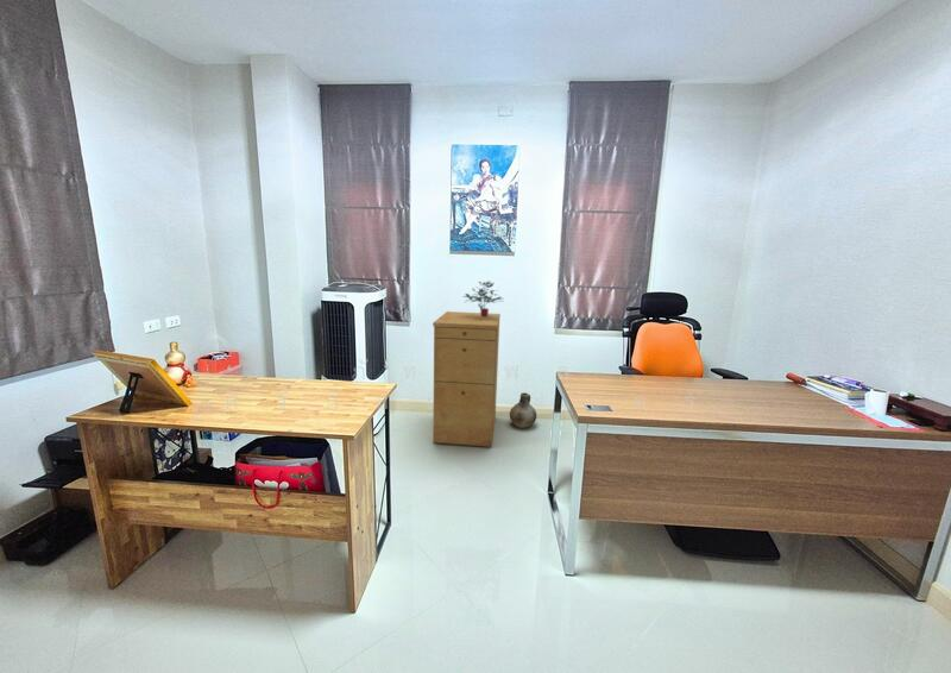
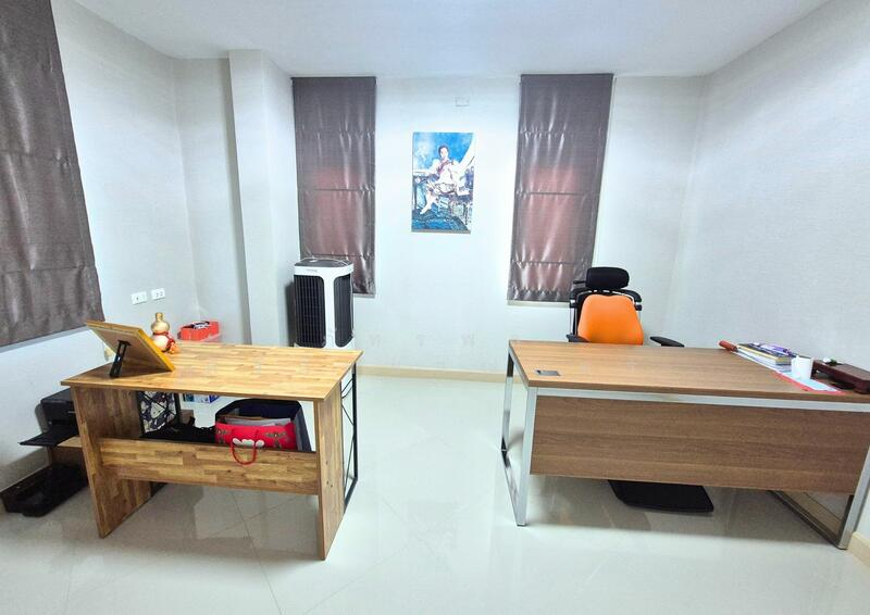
- ceramic jug (523, 409)
- filing cabinet (467, 375)
- potted plant (483, 300)
